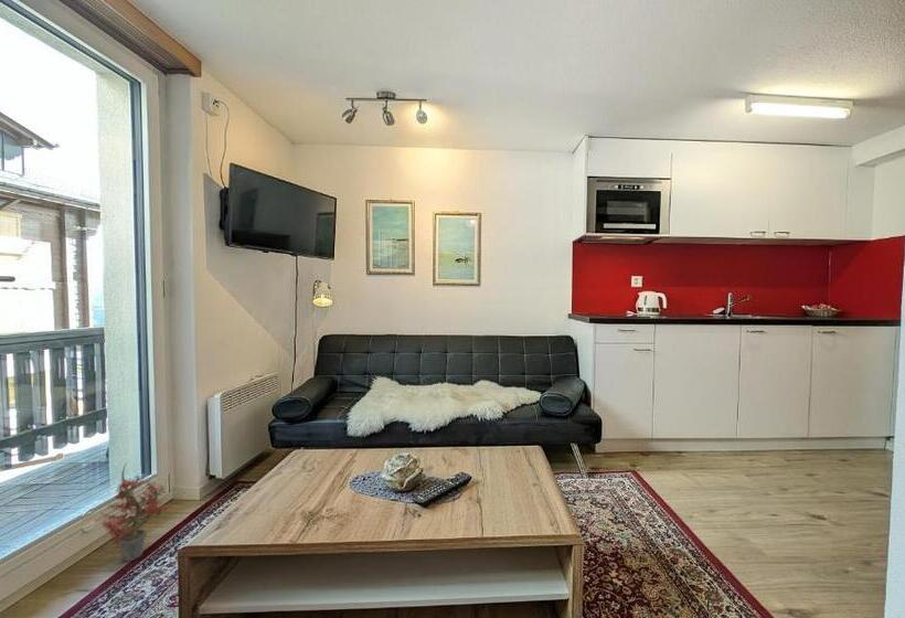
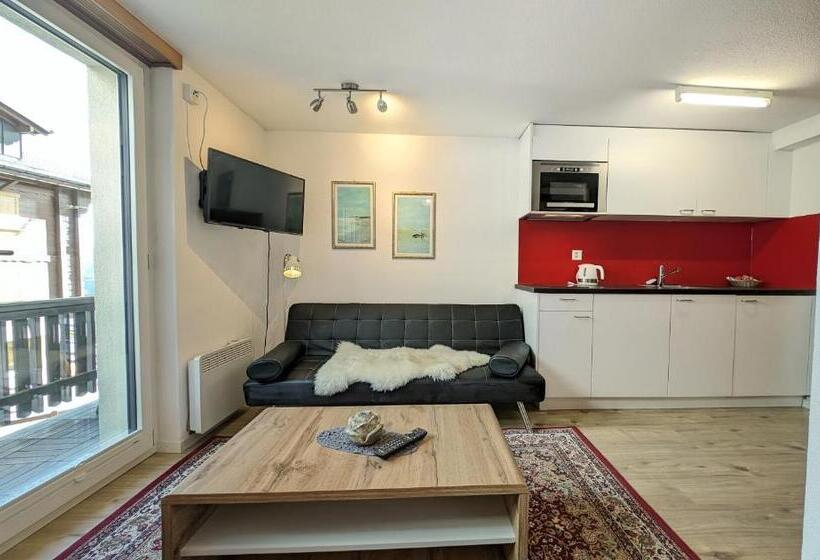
- potted plant (131, 509)
